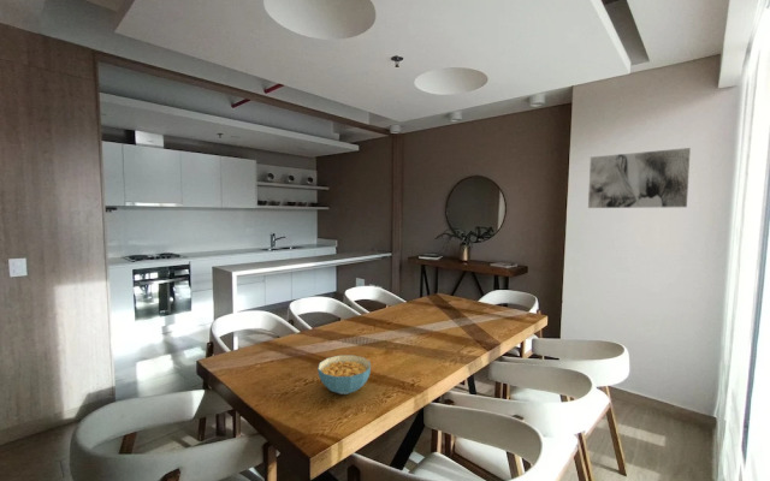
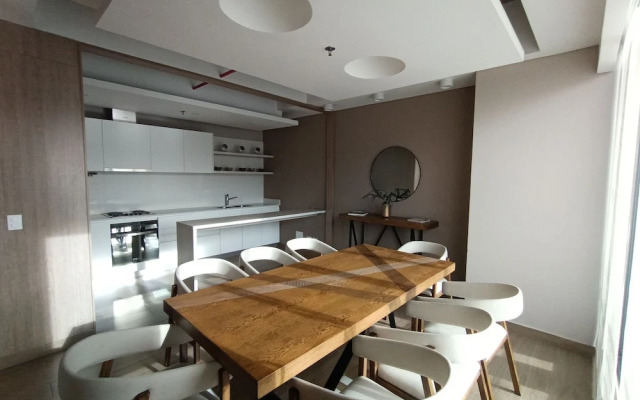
- cereal bowl (344, 378)
- wall art (635, 180)
